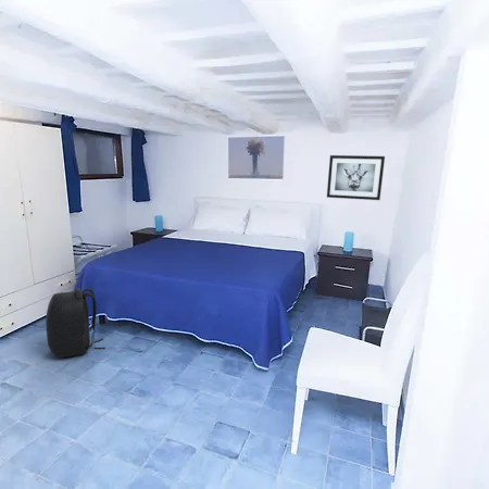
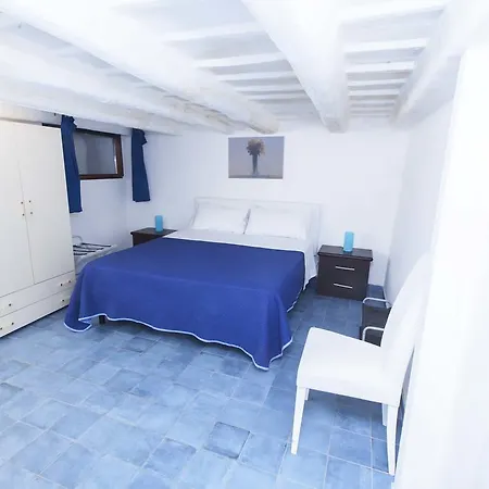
- backpack (75, 319)
- wall art (354, 177)
